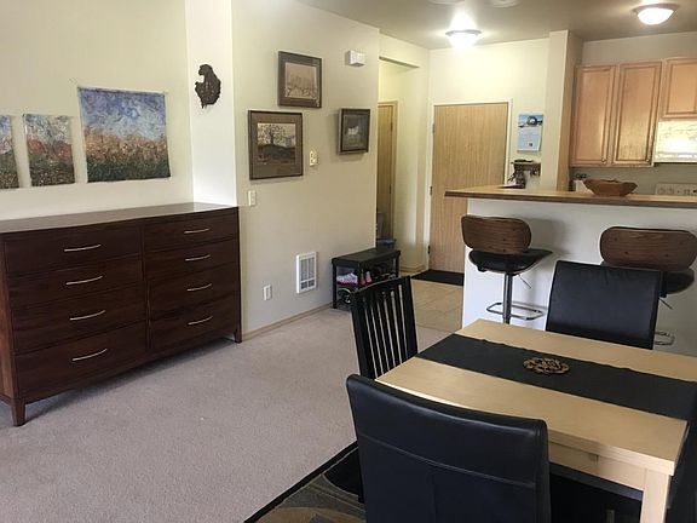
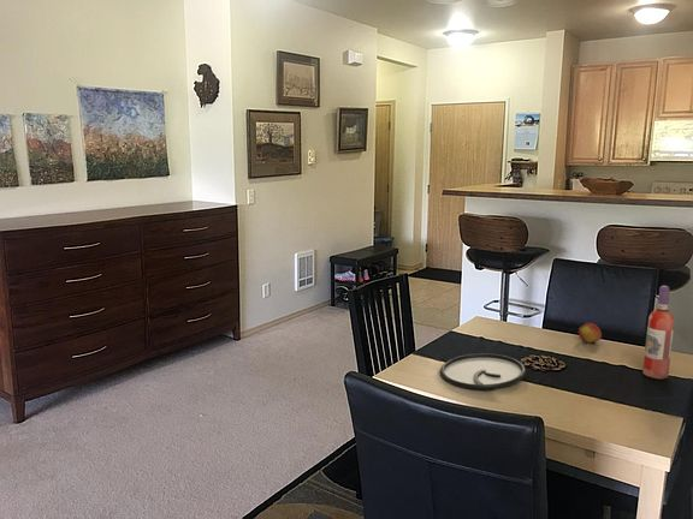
+ apple (590, 333)
+ plate (481, 370)
+ wine bottle (659, 332)
